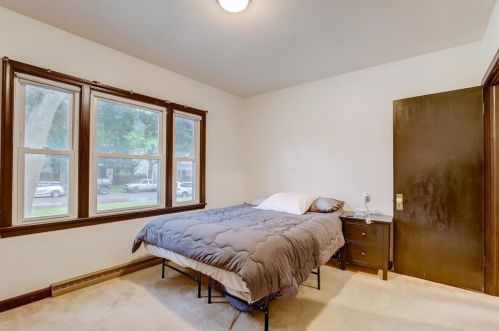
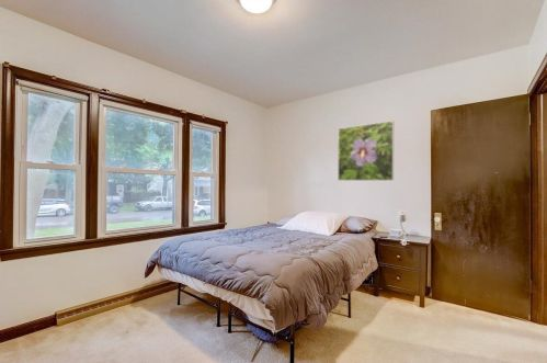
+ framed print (364, 152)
